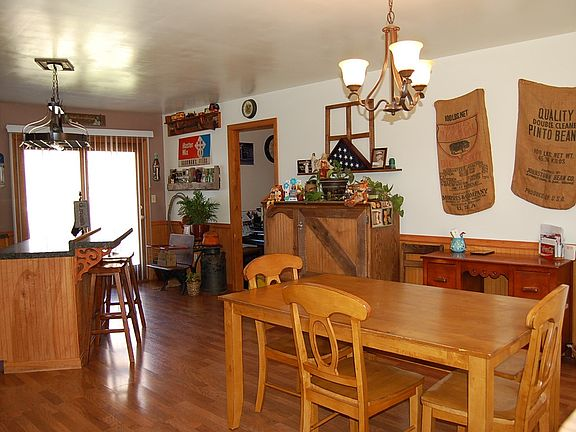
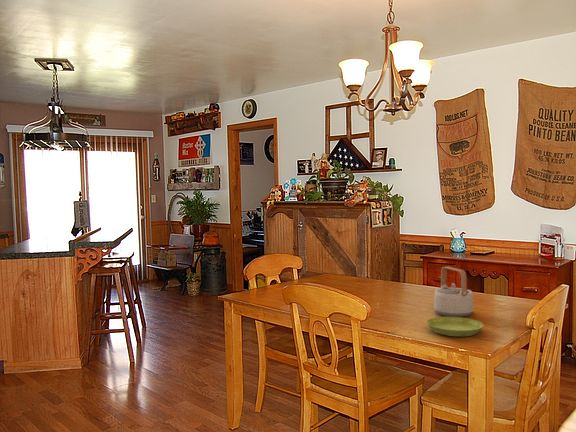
+ teapot (451, 290)
+ saucer (454, 327)
